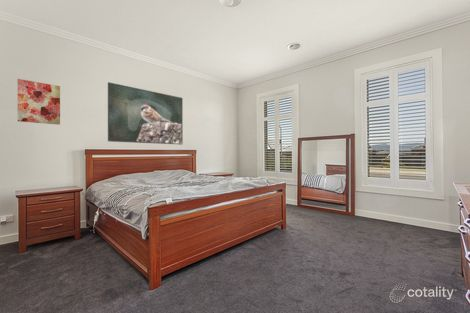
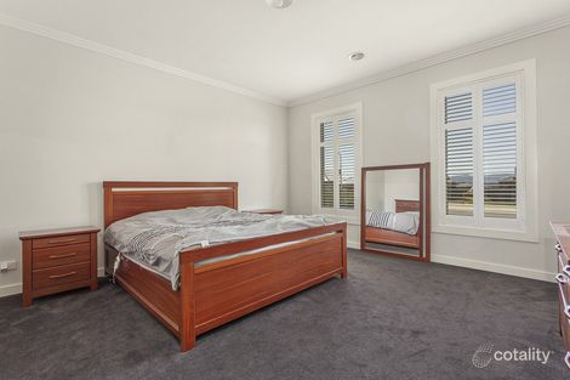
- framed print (149, 117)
- wall art (39, 102)
